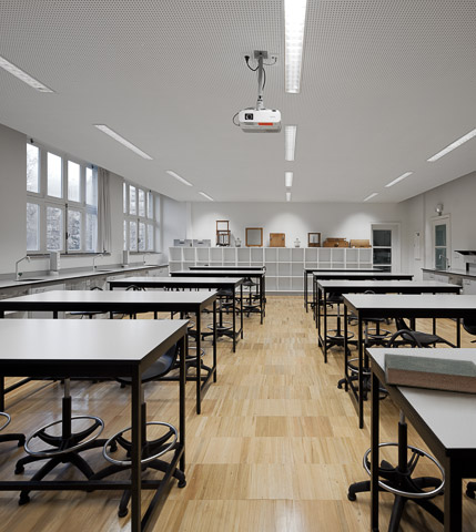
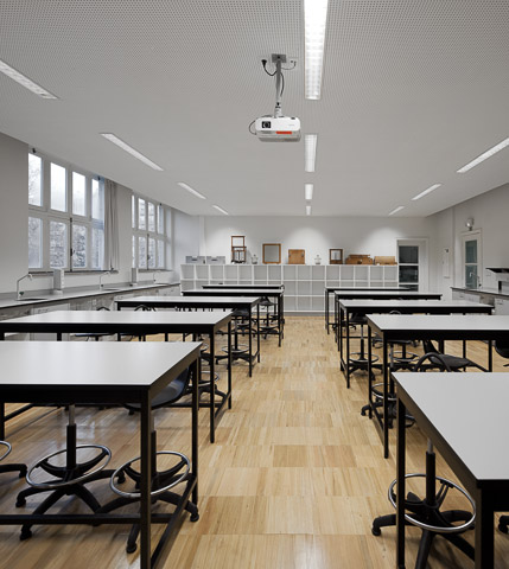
- book (429, 371)
